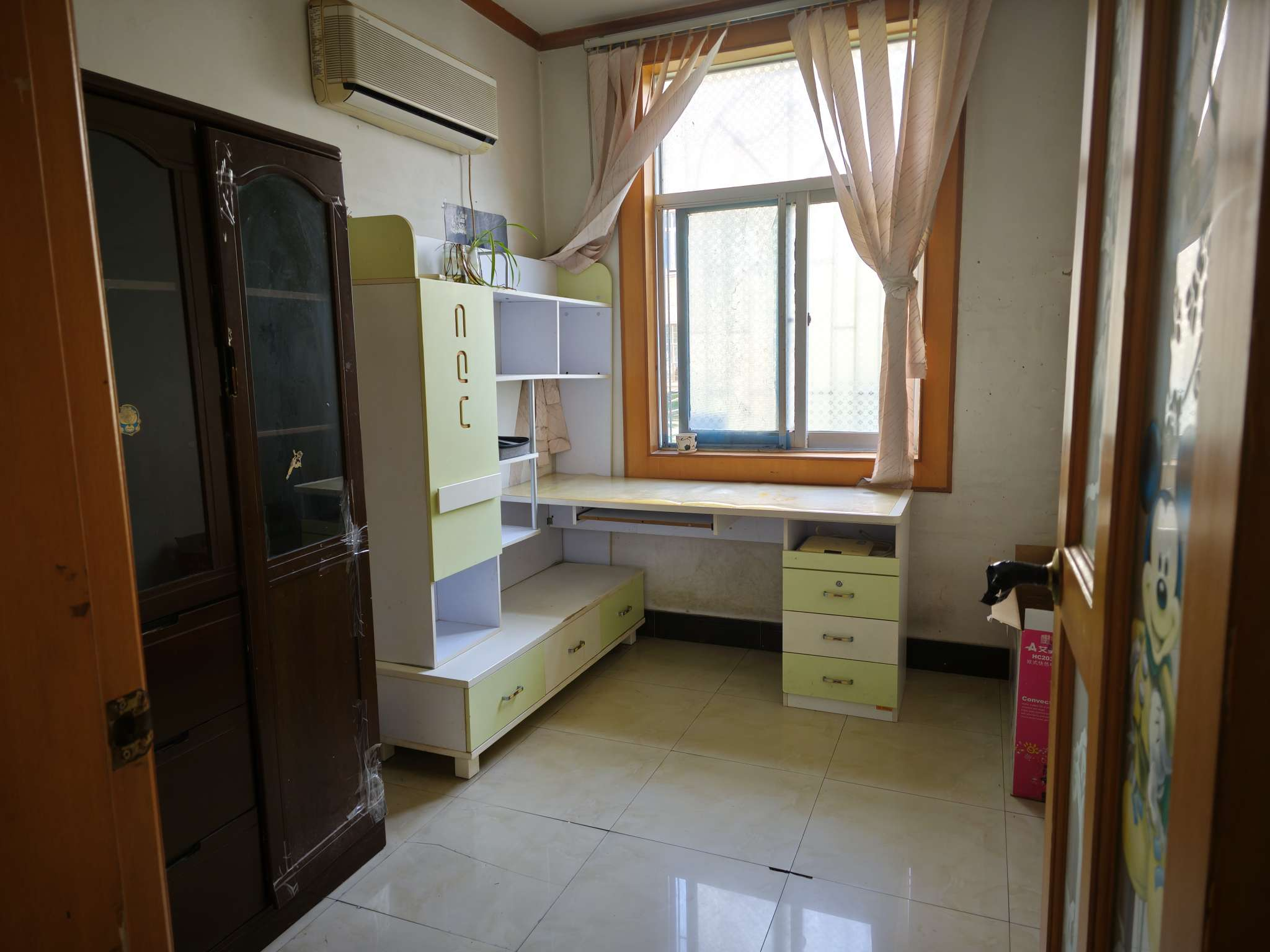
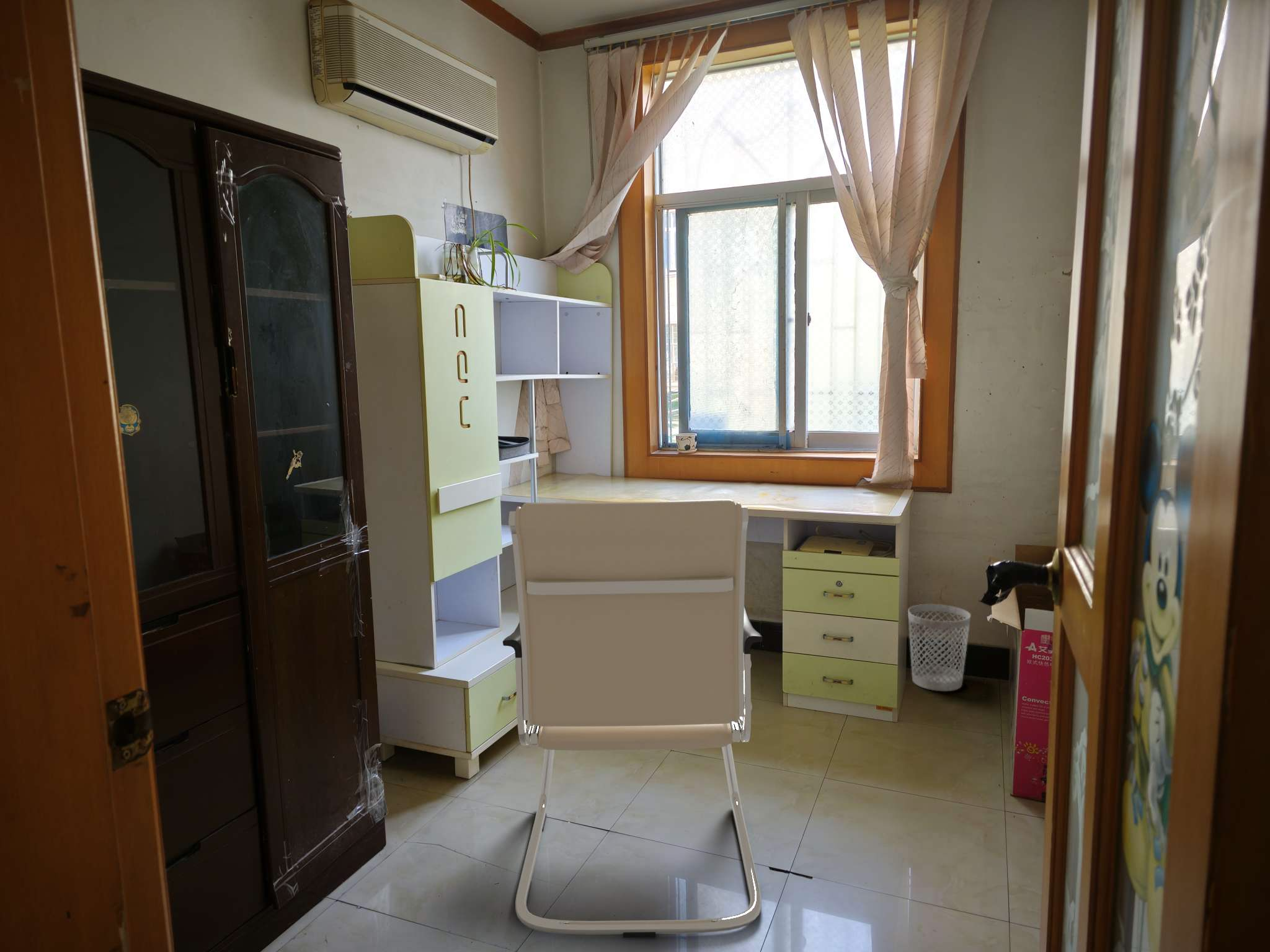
+ wastebasket (938, 647)
+ office chair (634, 679)
